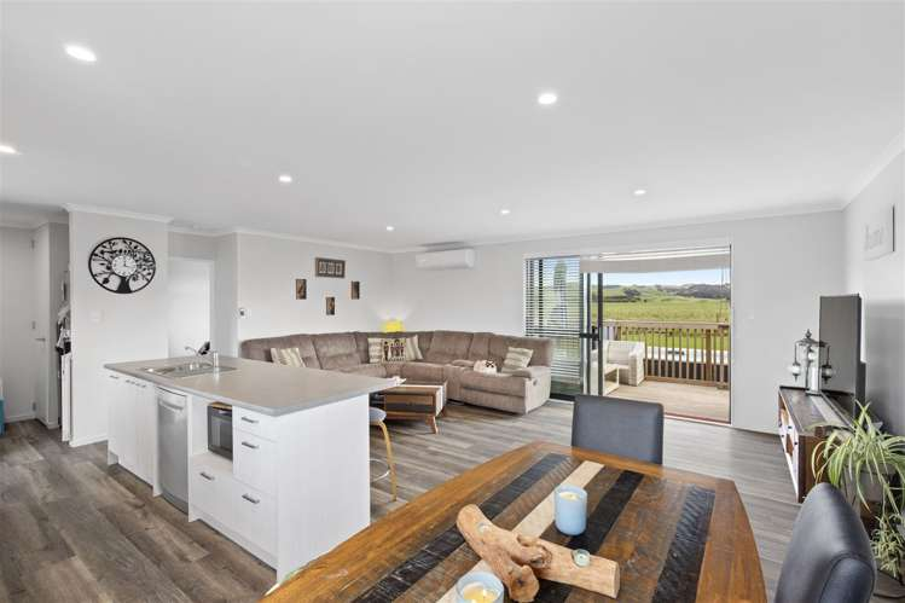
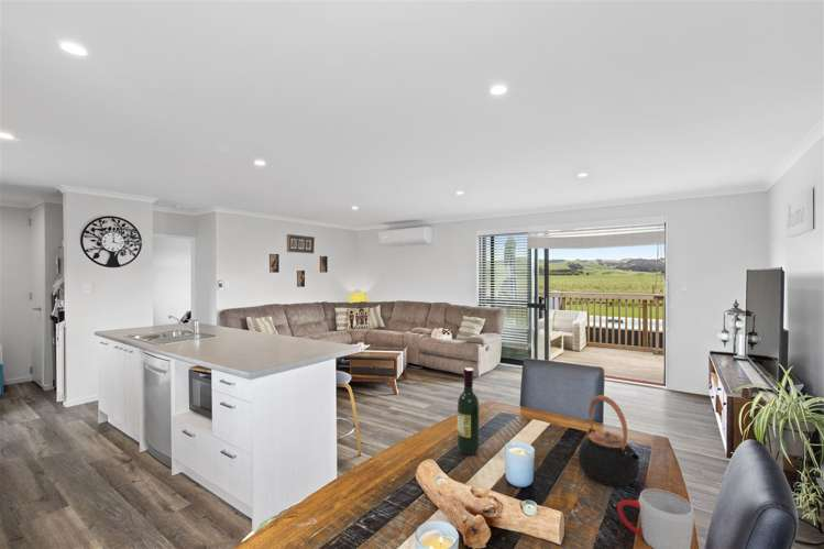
+ teapot (611, 438)
+ mug (653, 520)
+ wine bottle (468, 409)
